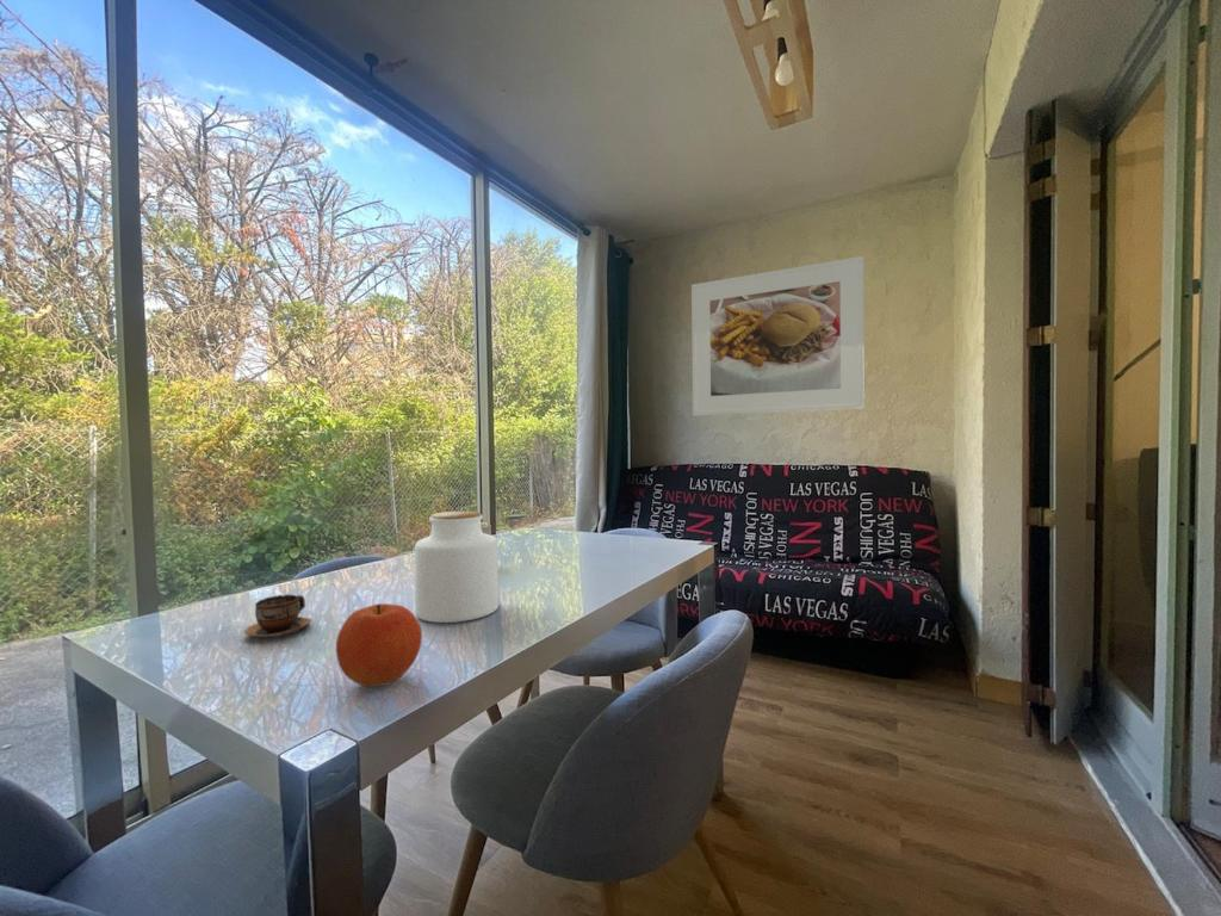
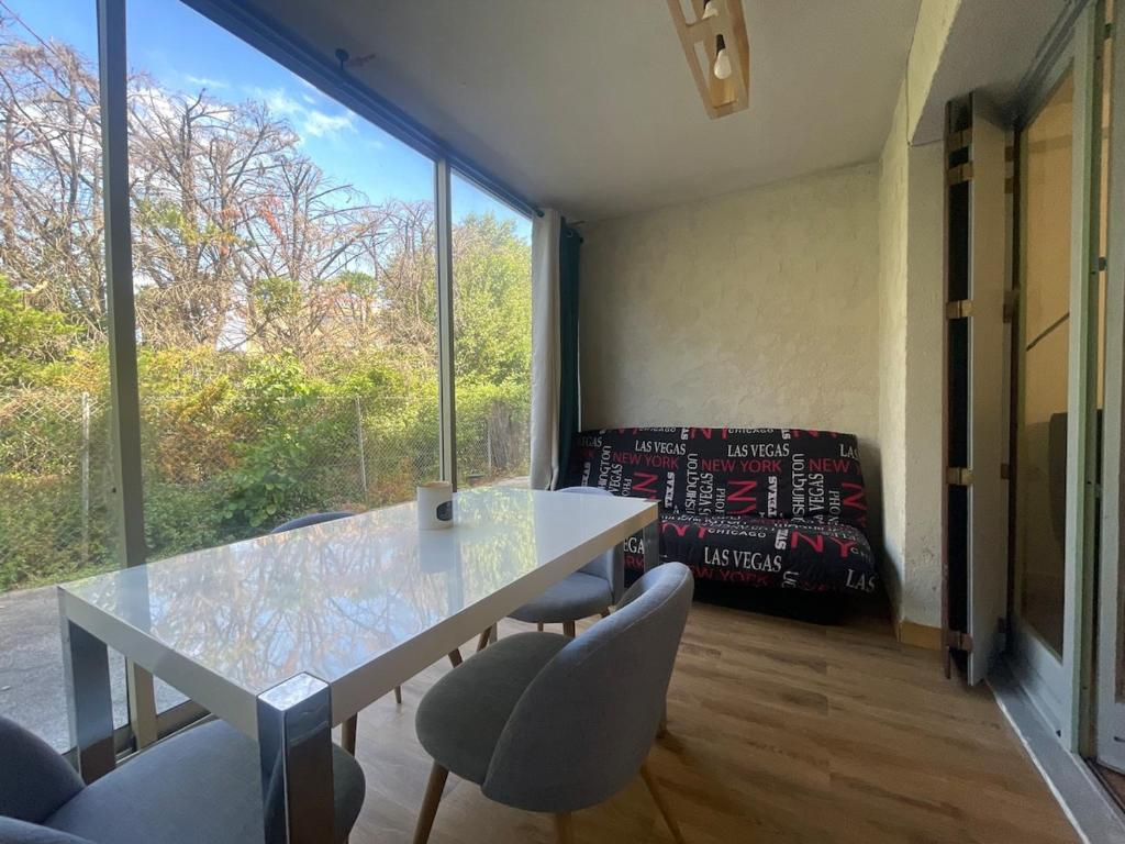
- jar (455, 562)
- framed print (771, 341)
- fruit (379, 643)
- cup (280, 614)
